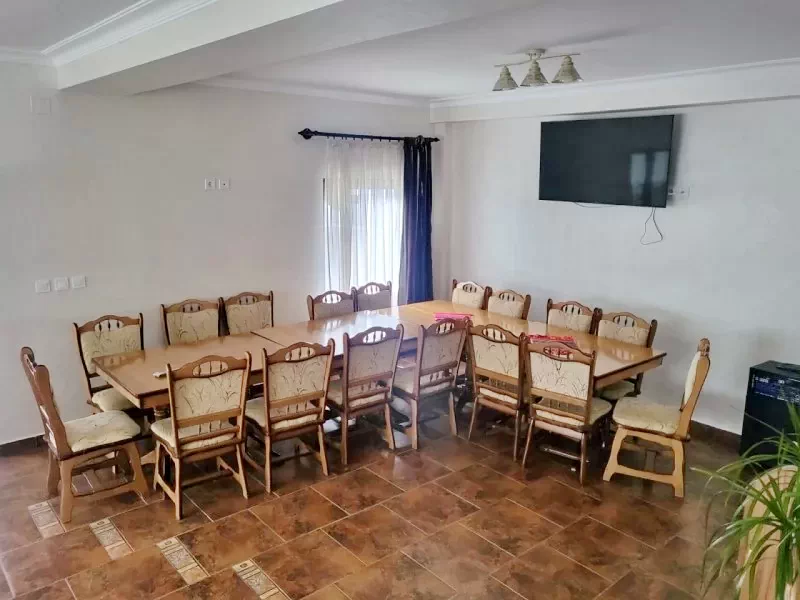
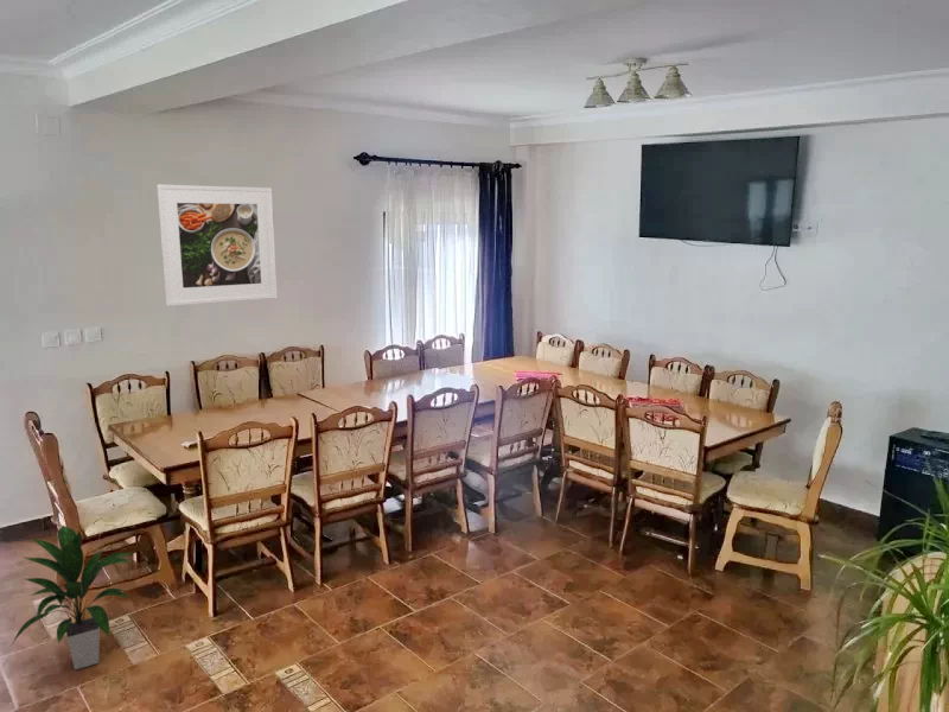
+ indoor plant (72, 595)
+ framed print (219, 244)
